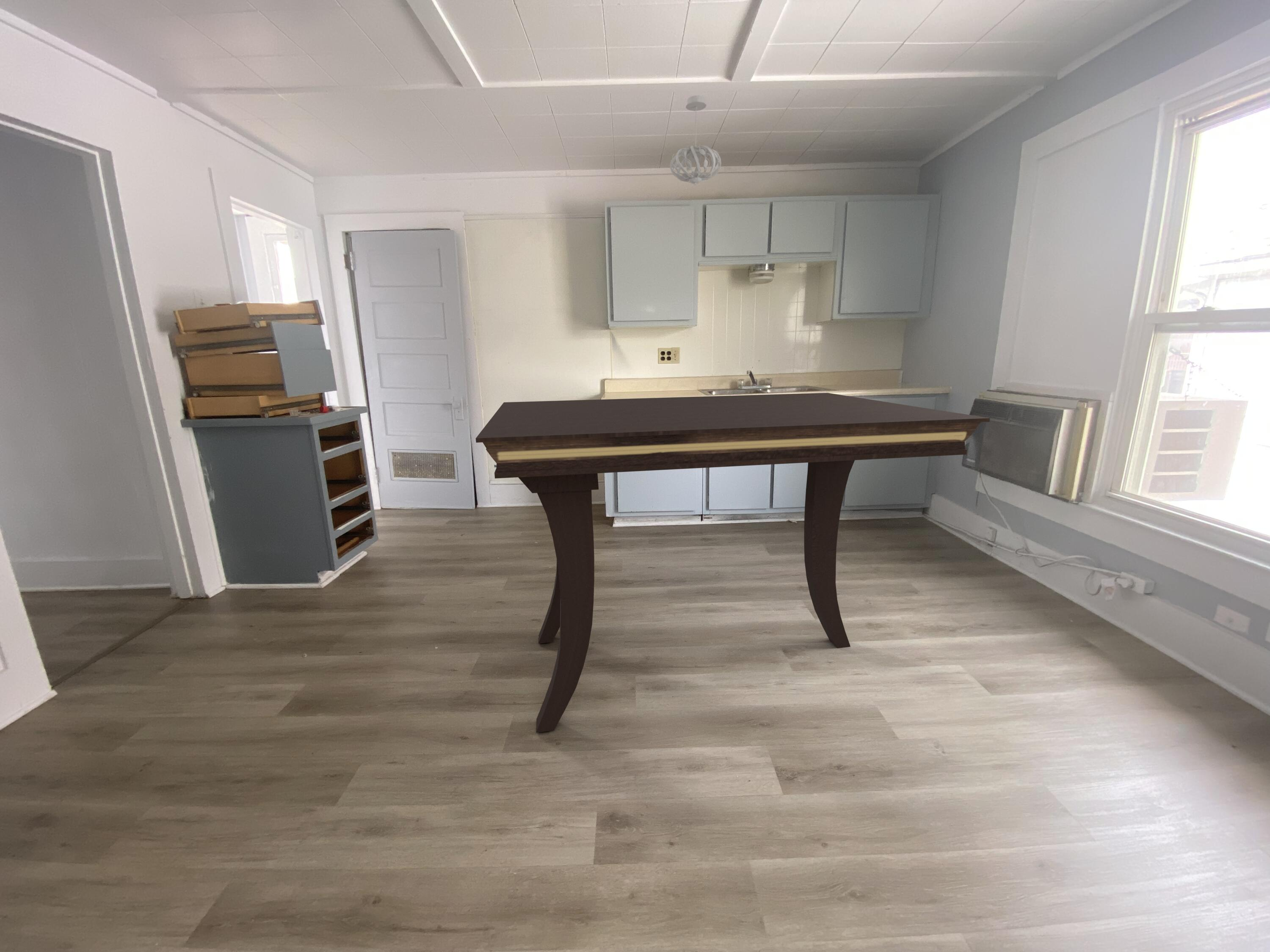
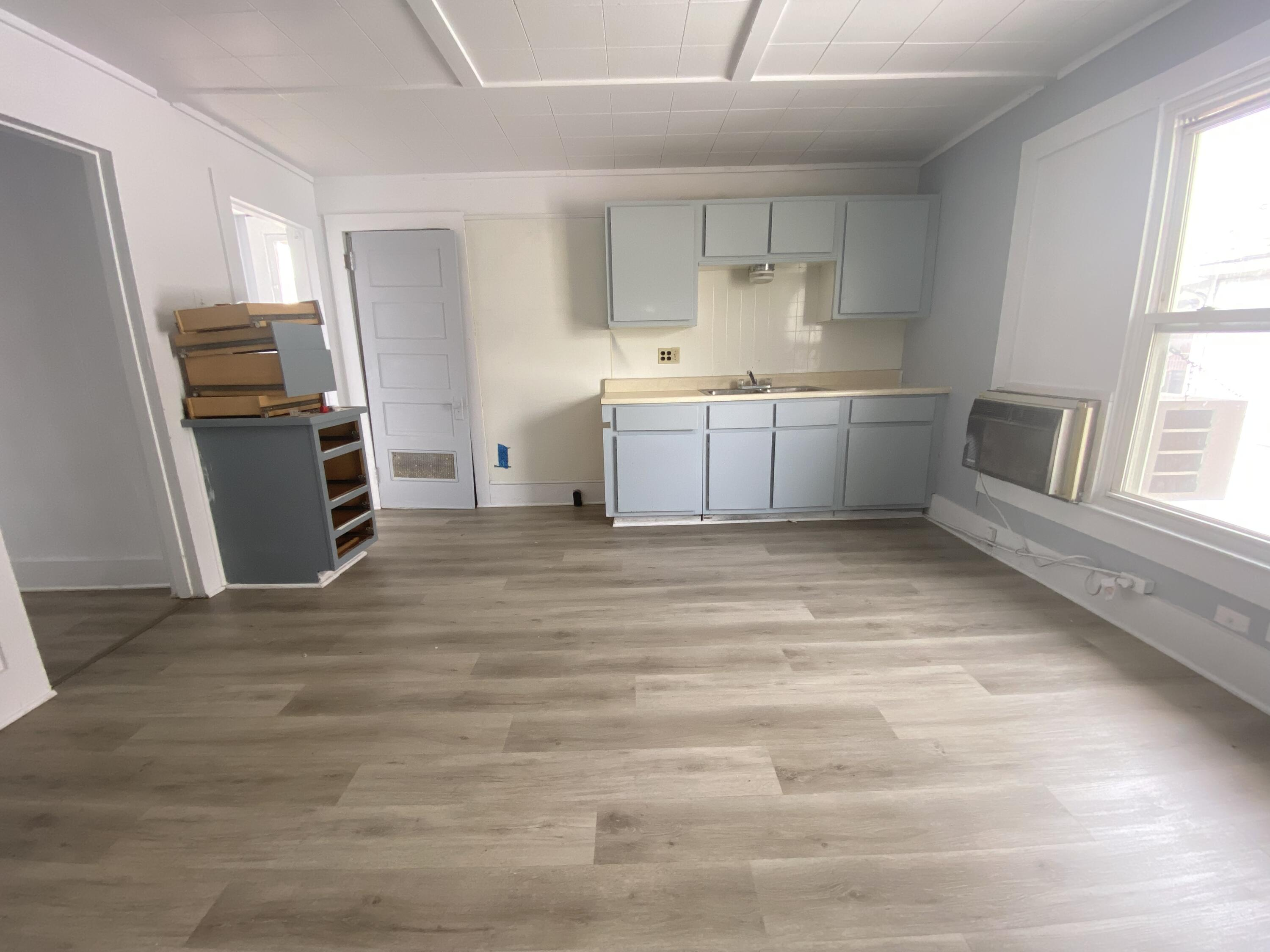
- pendant light (695, 143)
- dining table (698, 468)
